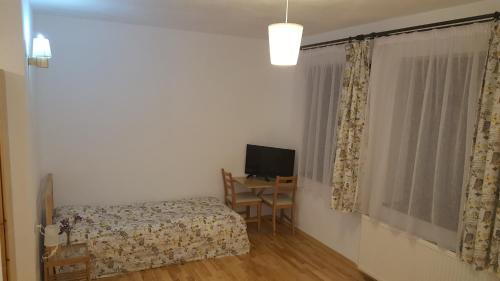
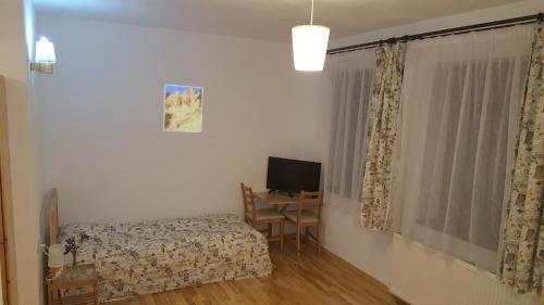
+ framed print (183, 109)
